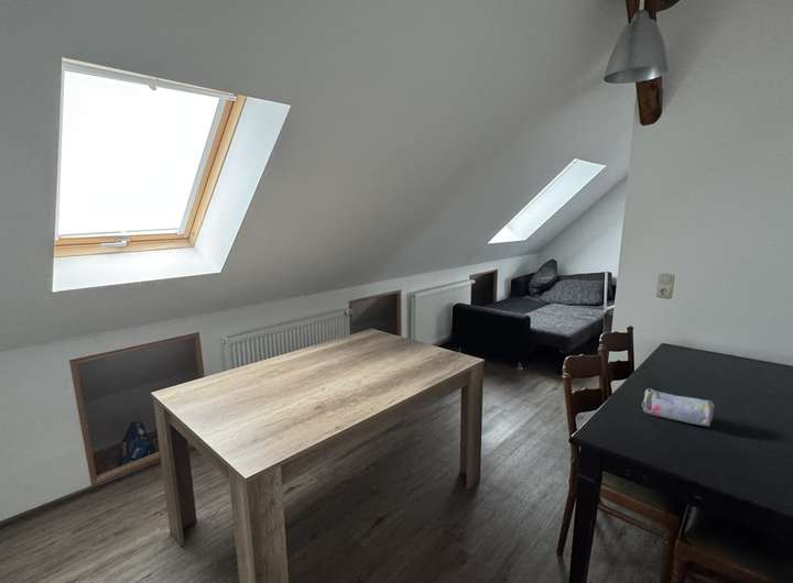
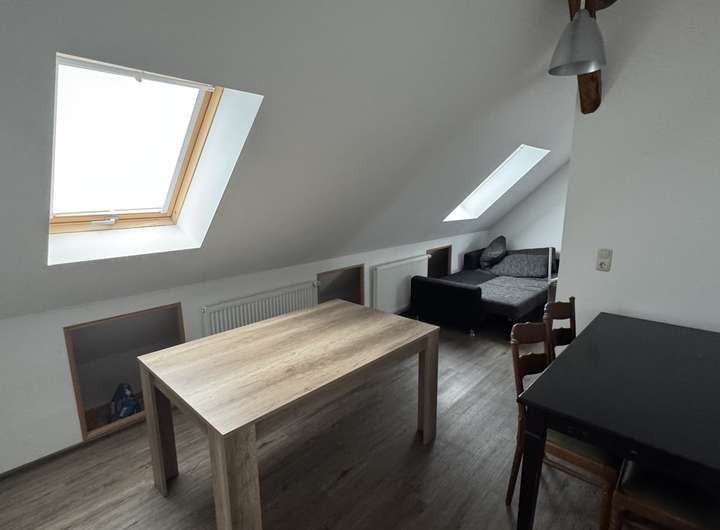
- pencil case (676, 406)
